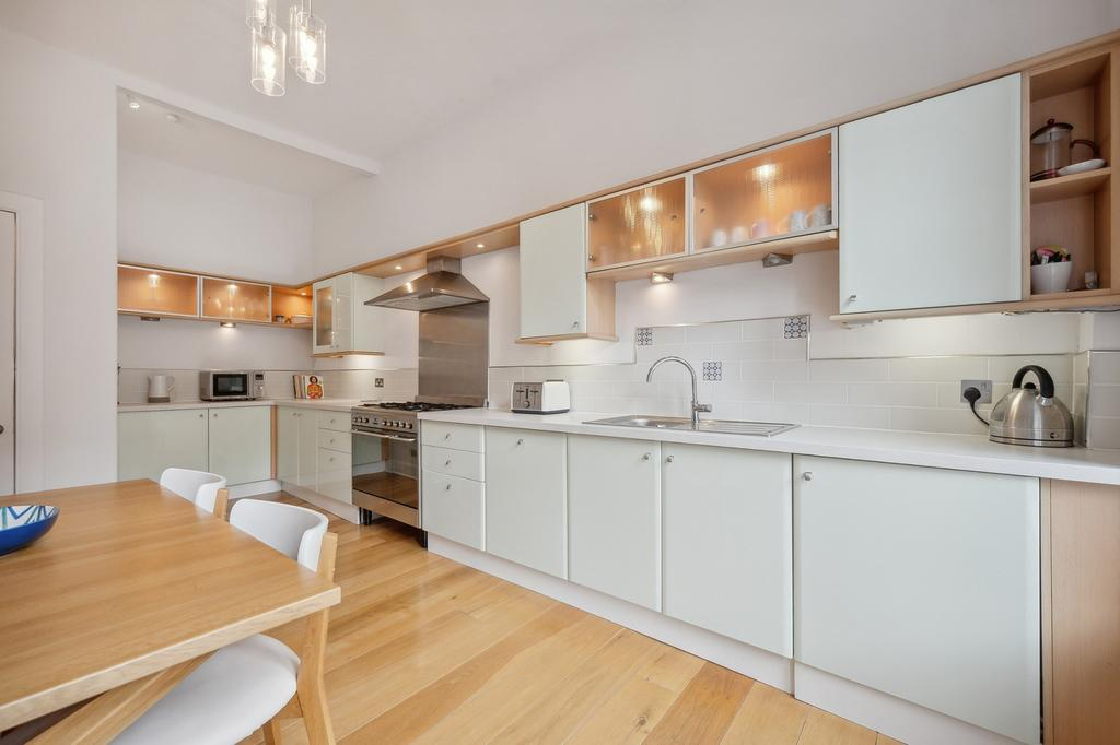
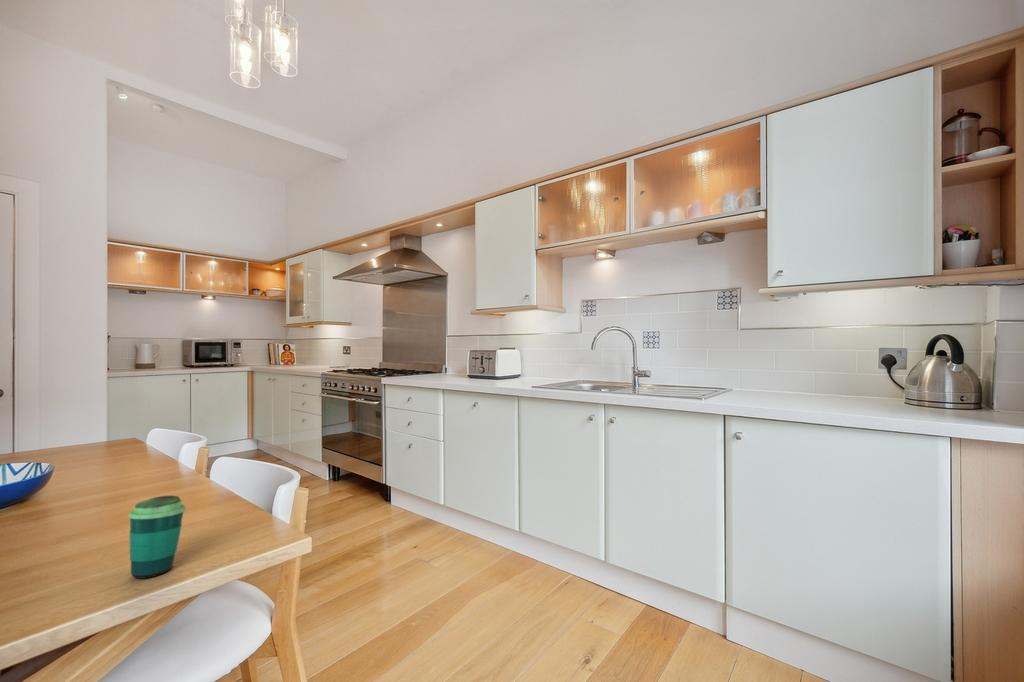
+ cup (157, 534)
